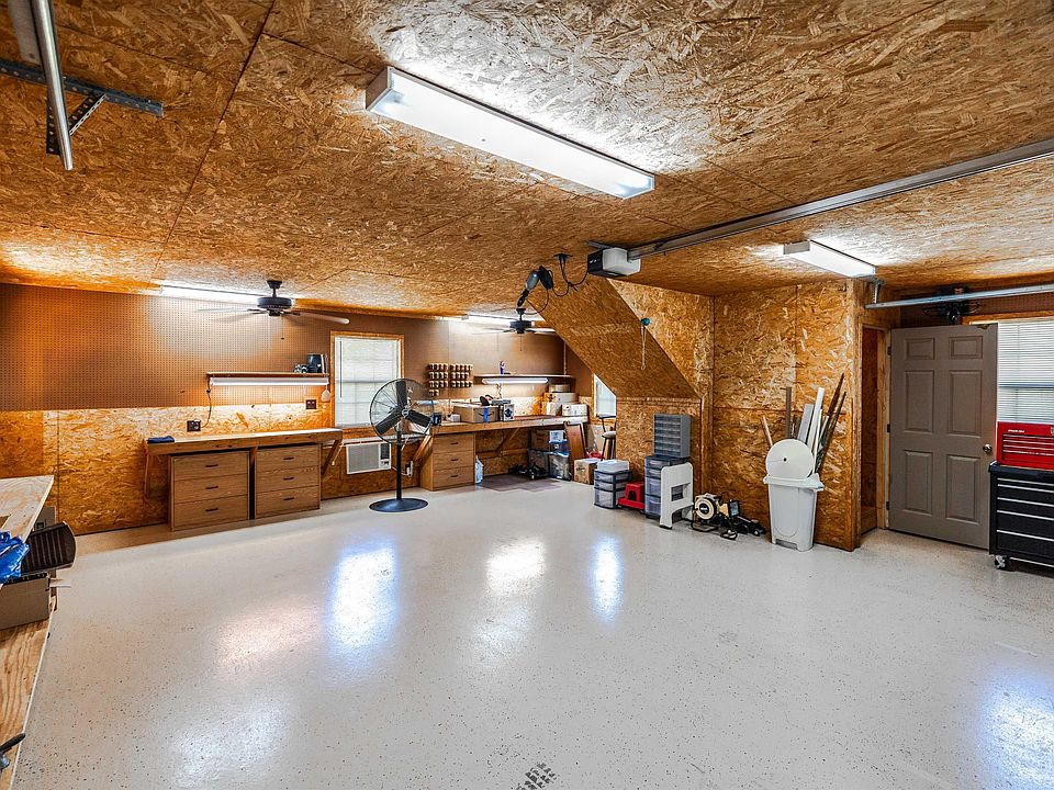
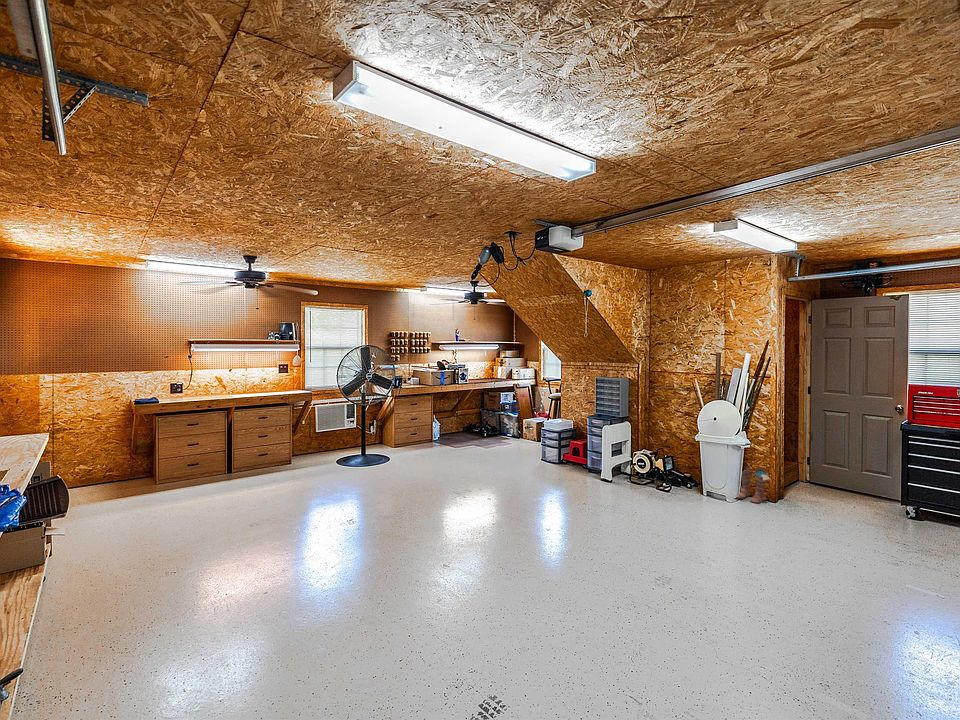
+ boots (756, 484)
